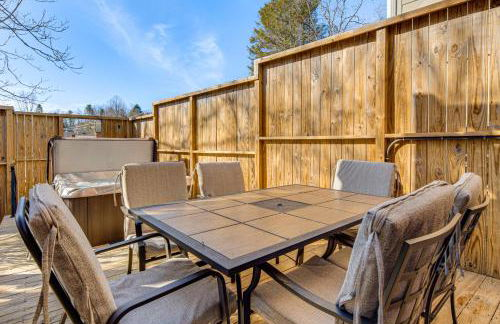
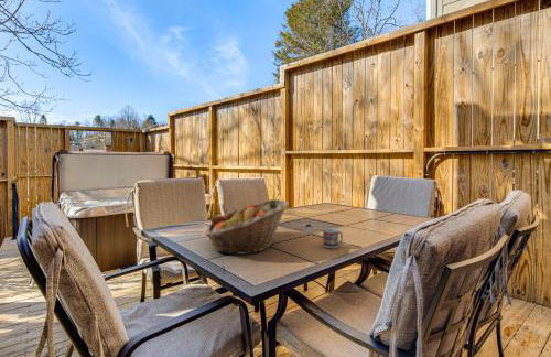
+ cup (333, 237)
+ fruit basket (247, 223)
